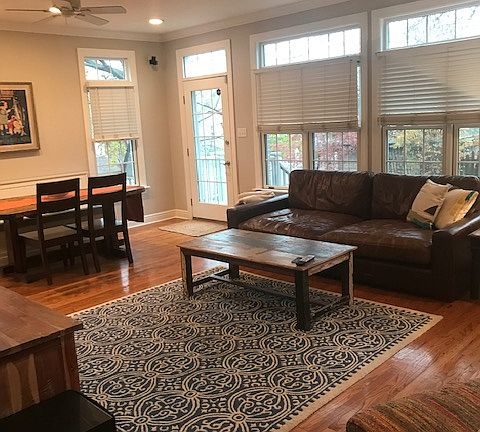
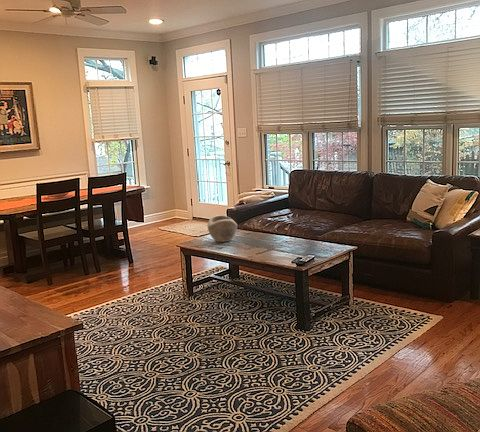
+ decorative bowl (222, 228)
